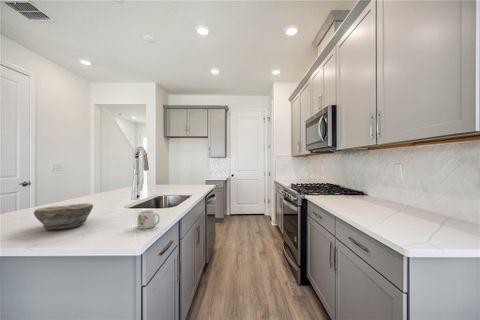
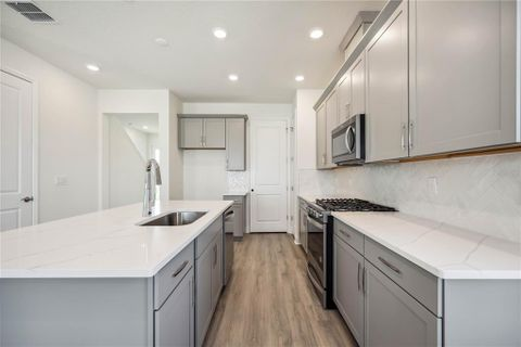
- mug (149, 219)
- bowl (65, 215)
